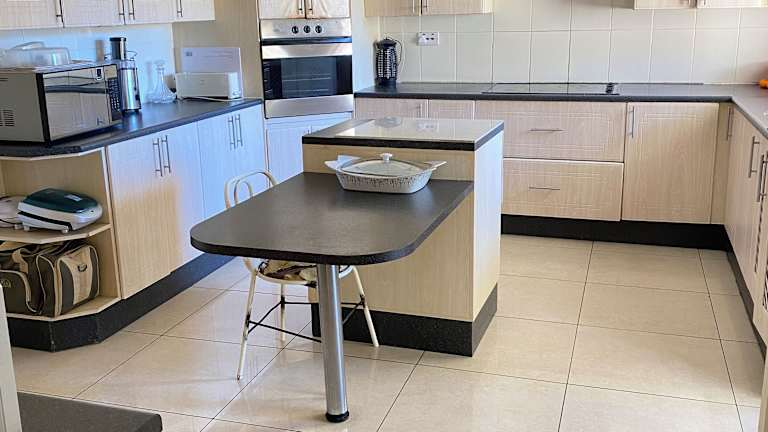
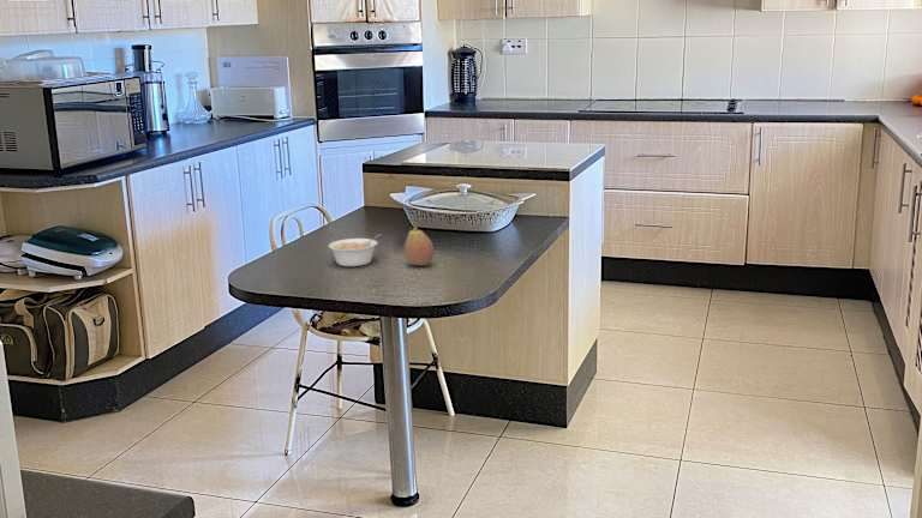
+ fruit (418, 241)
+ legume (353, 251)
